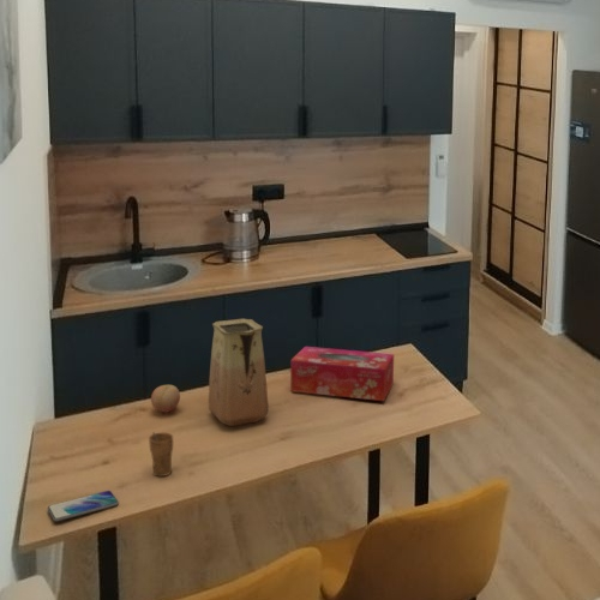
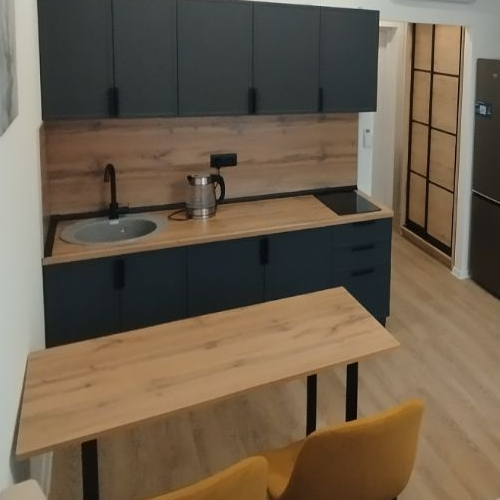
- tissue box (342, 372)
- vase (235, 370)
- cup (161, 450)
- smartphone (83, 505)
- fruit (166, 398)
